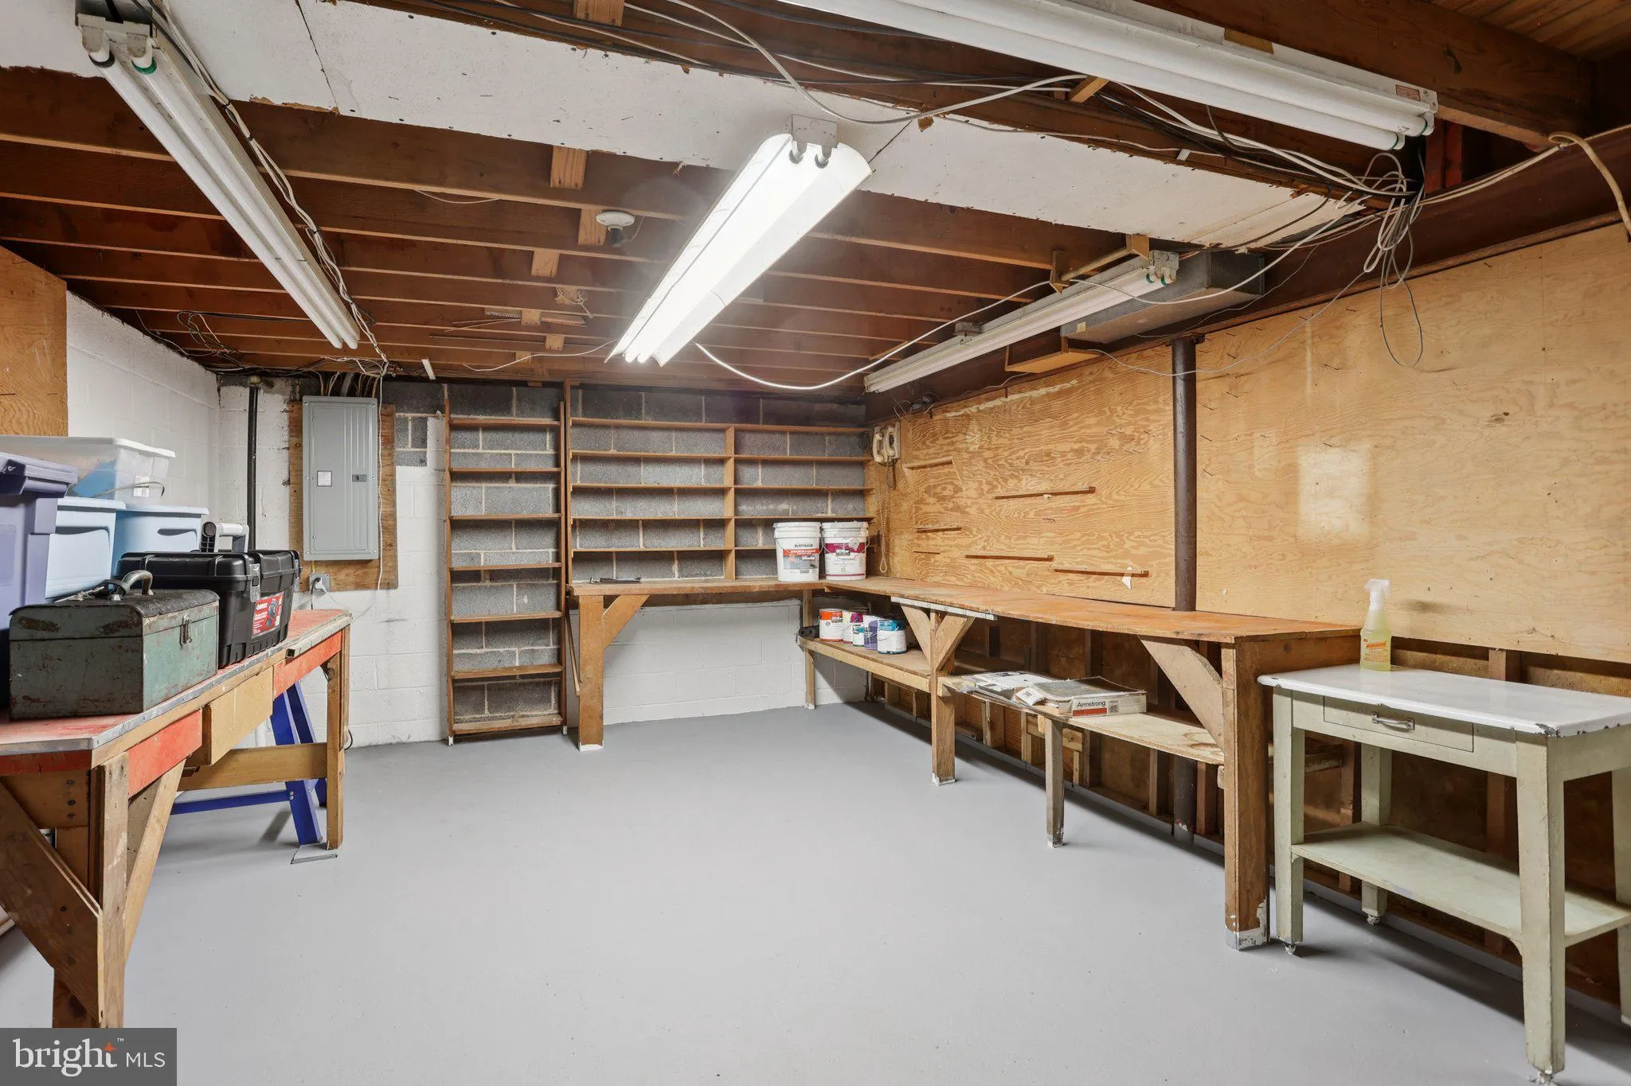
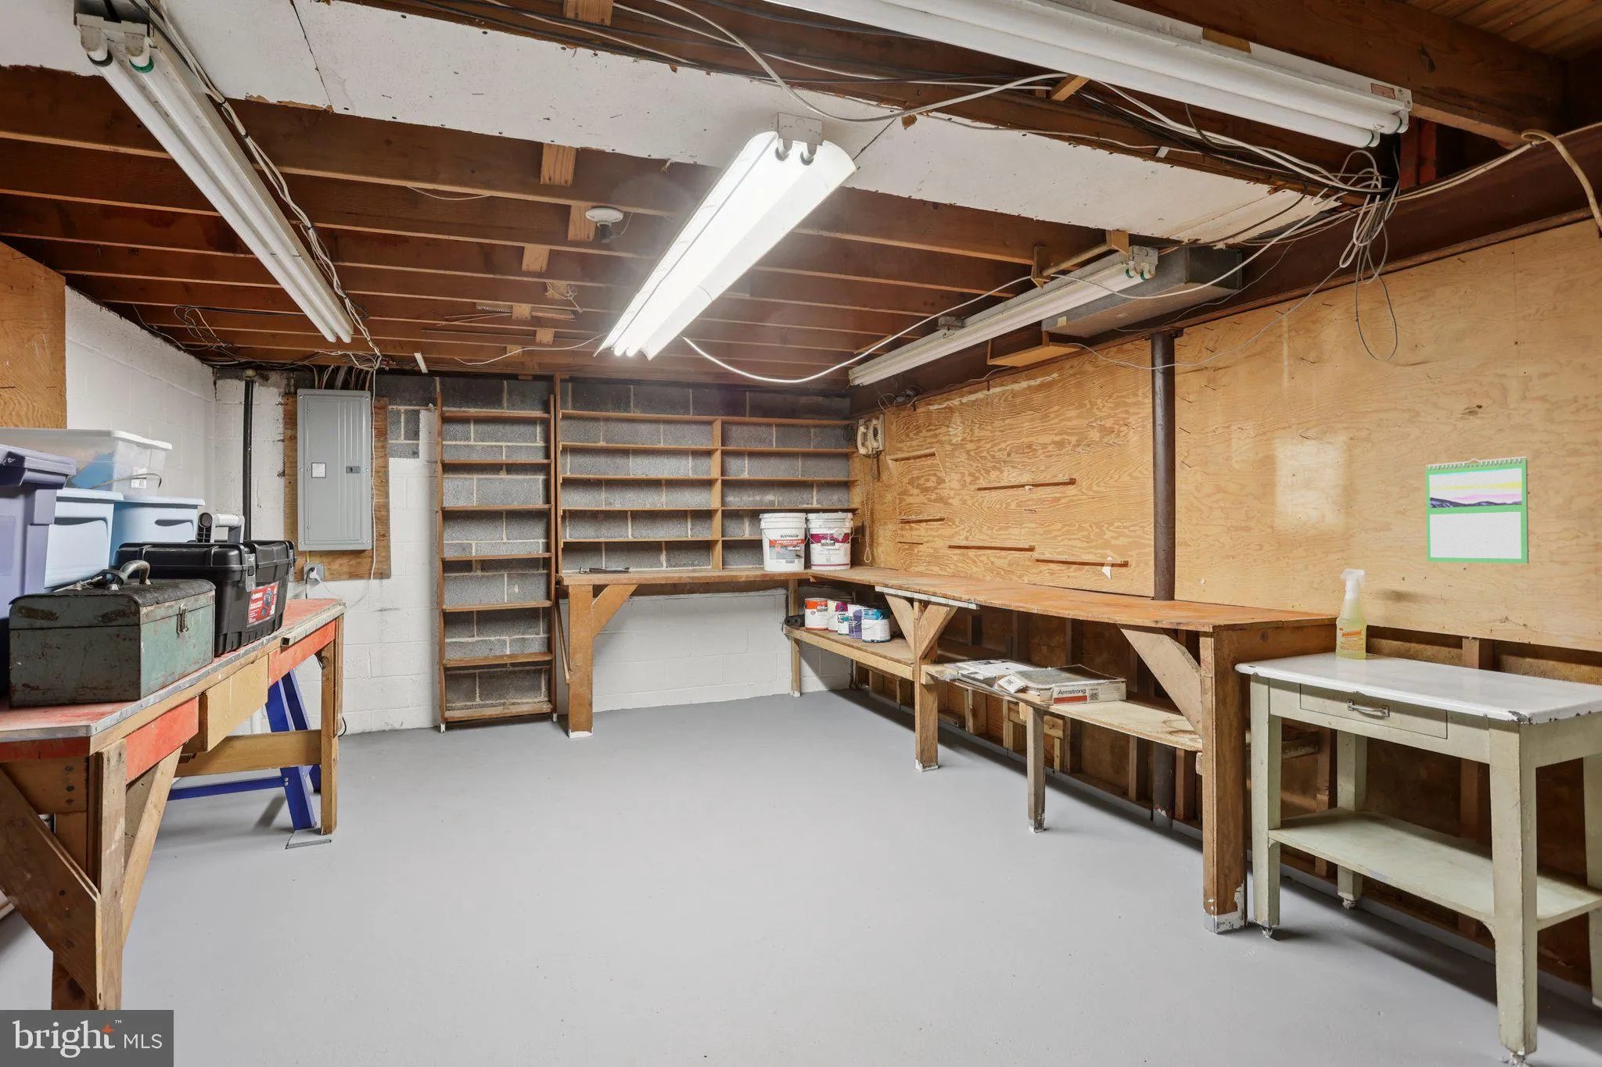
+ calendar (1475, 511)
